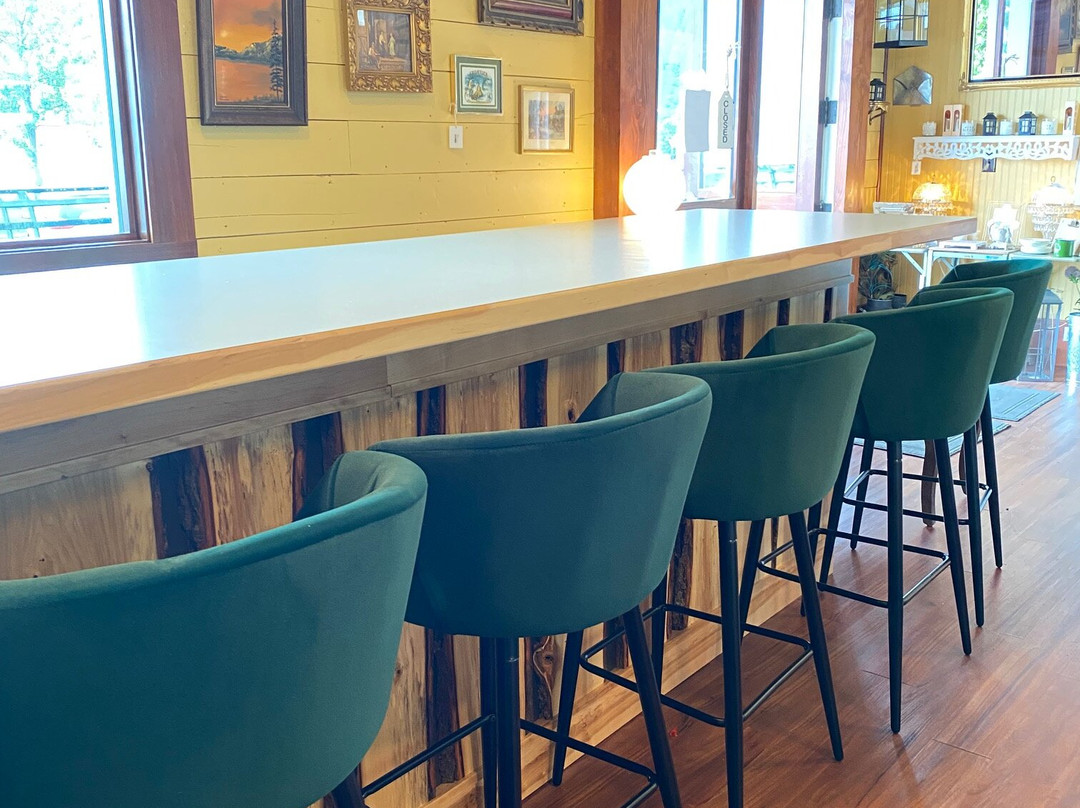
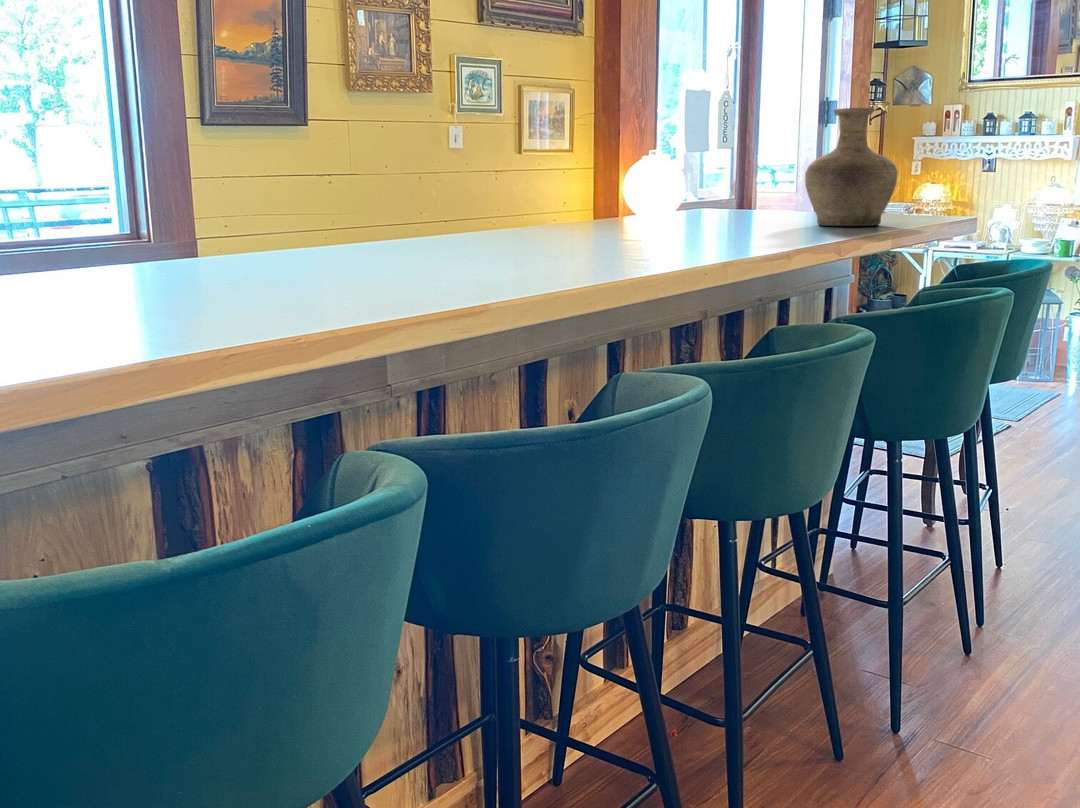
+ vase (851, 167)
